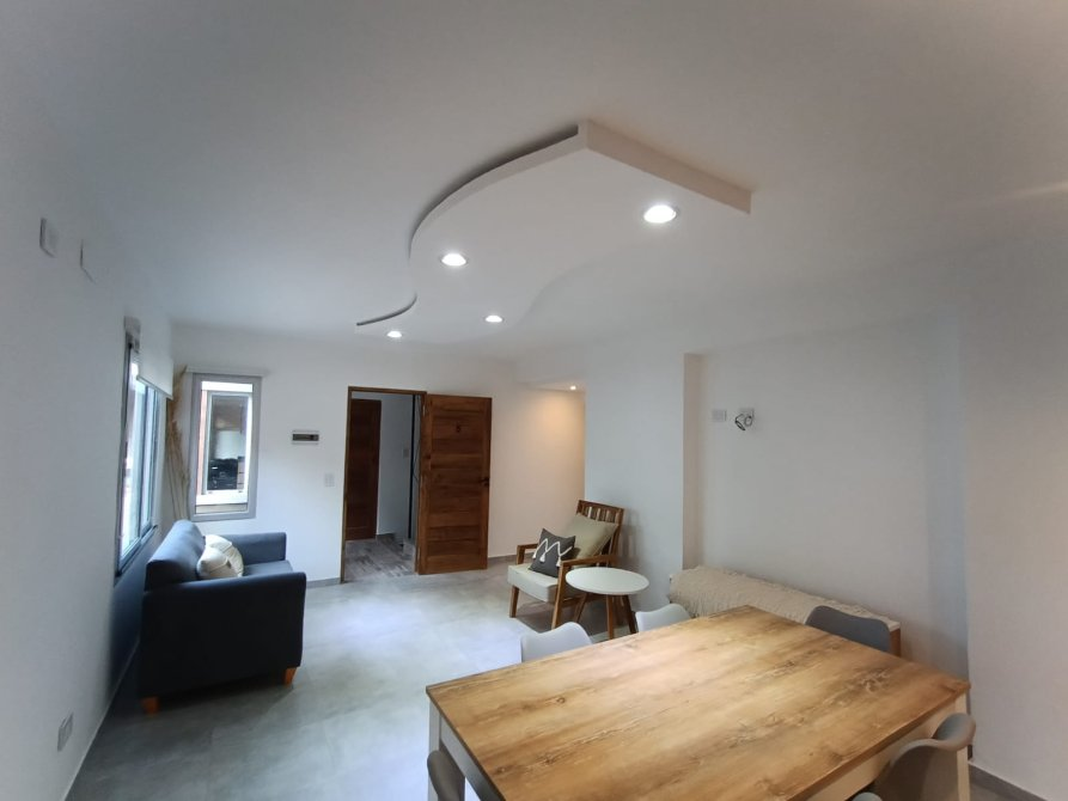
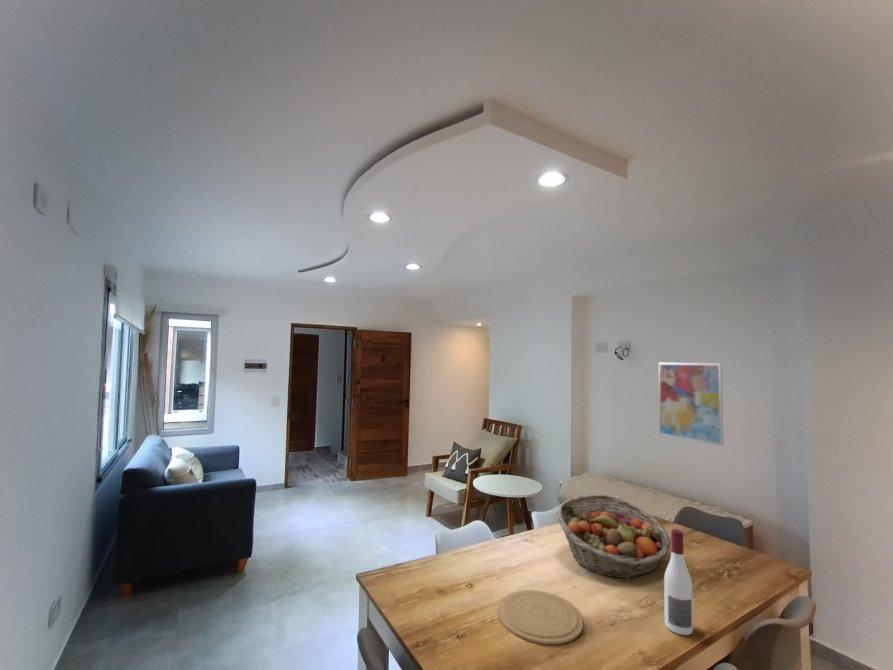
+ wall art (688, 401)
+ alcohol (677, 579)
+ fruit basket (611, 533)
+ plate (539, 614)
